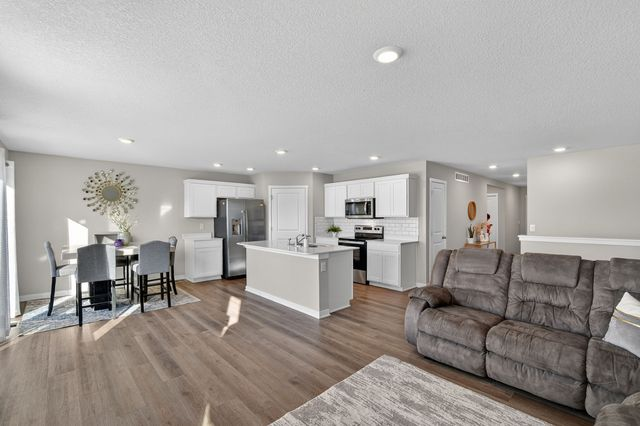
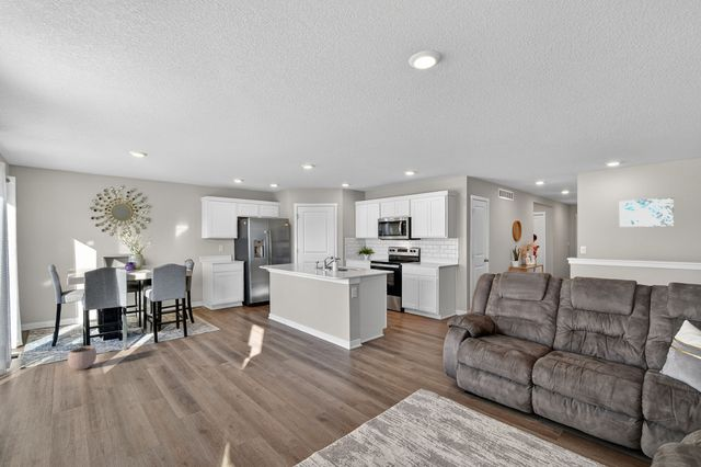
+ wall art (645, 213)
+ plant pot (82, 354)
